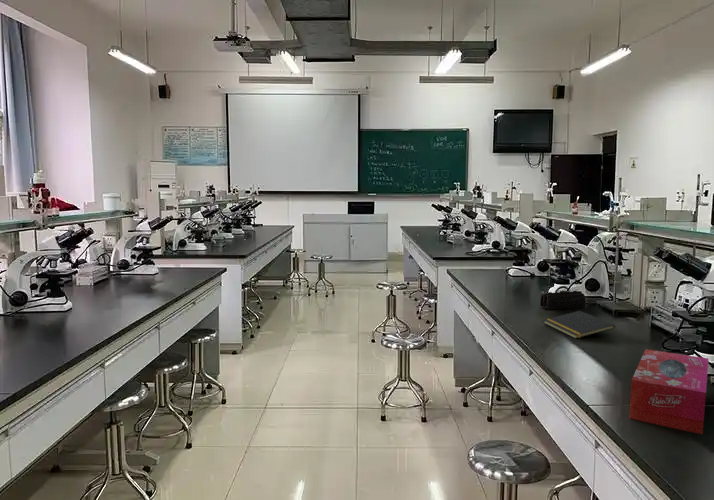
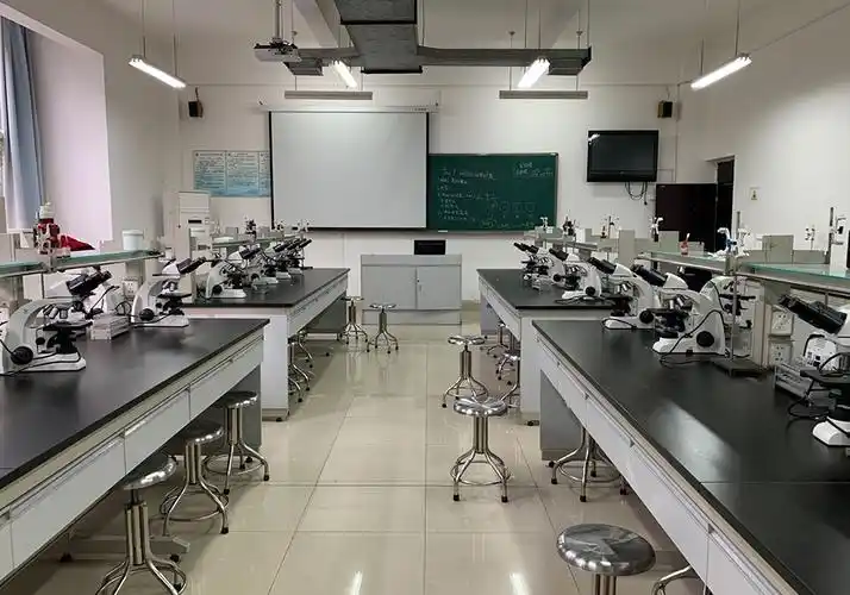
- notepad (577, 323)
- pencil case (563, 296)
- tissue box (670, 387)
